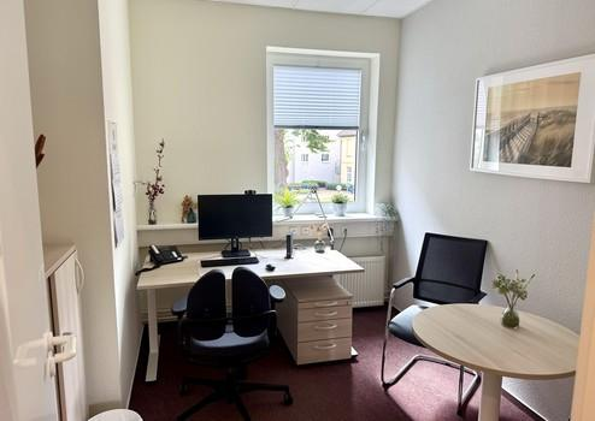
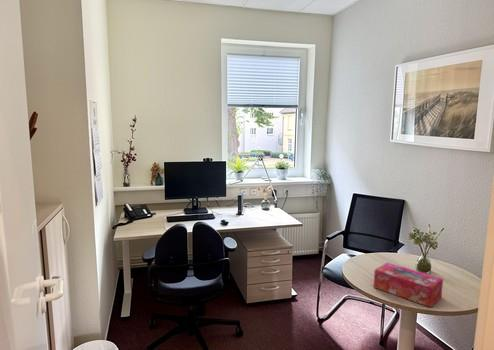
+ tissue box (407, 283)
